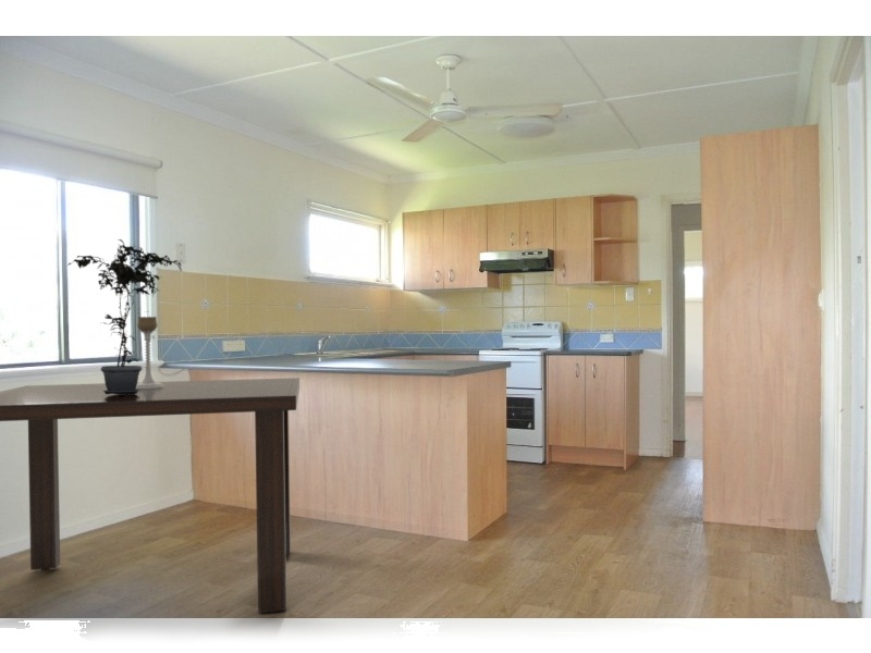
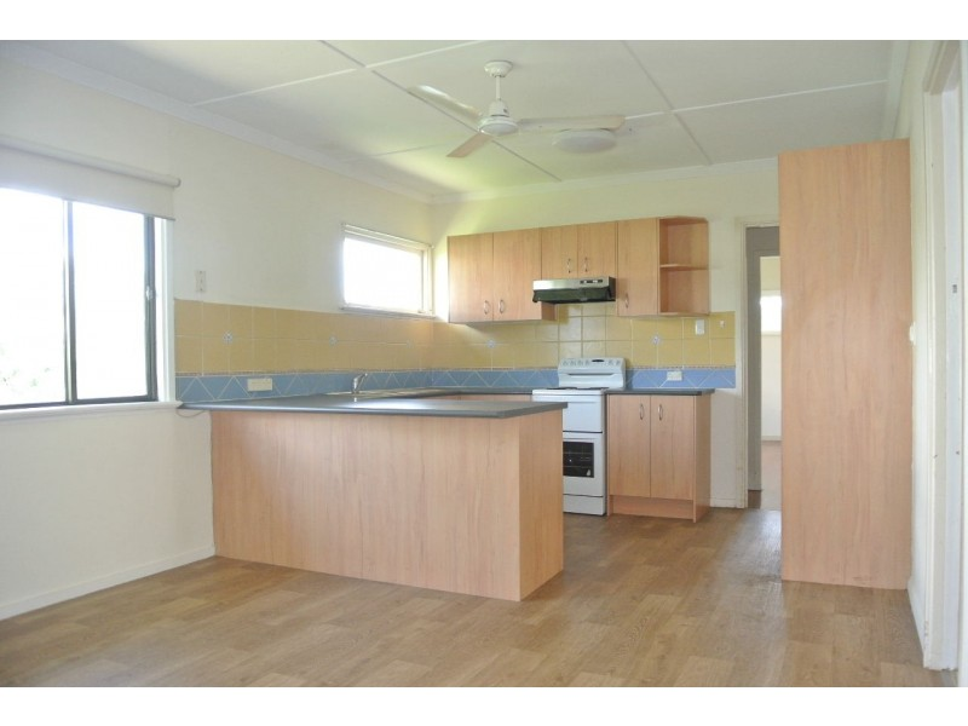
- candle holder (147, 352)
- potted plant (124, 316)
- dining table (148, 415)
